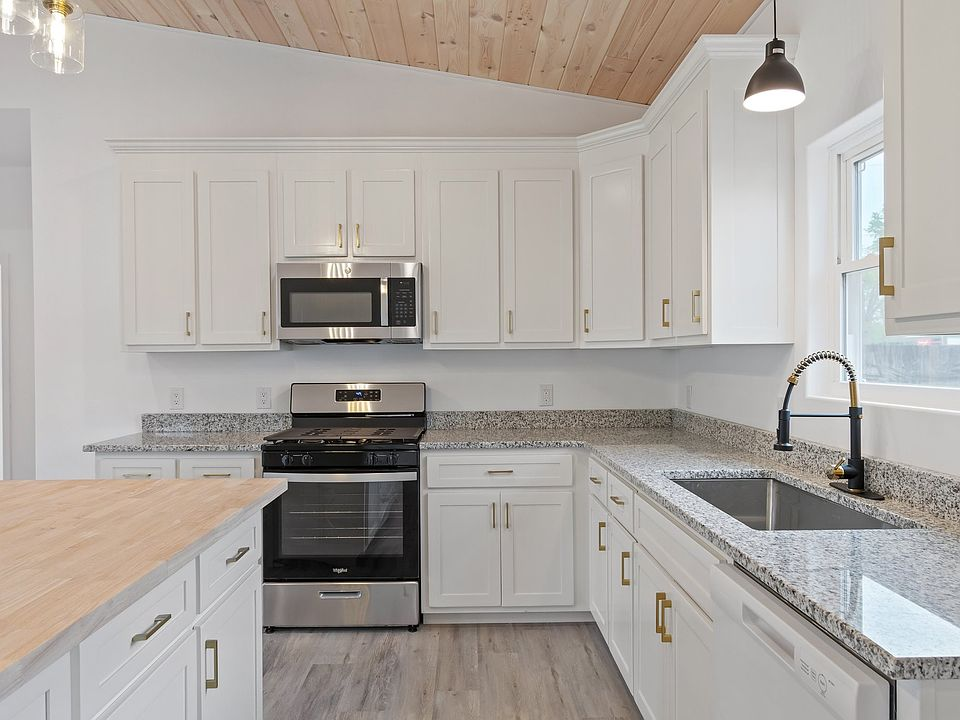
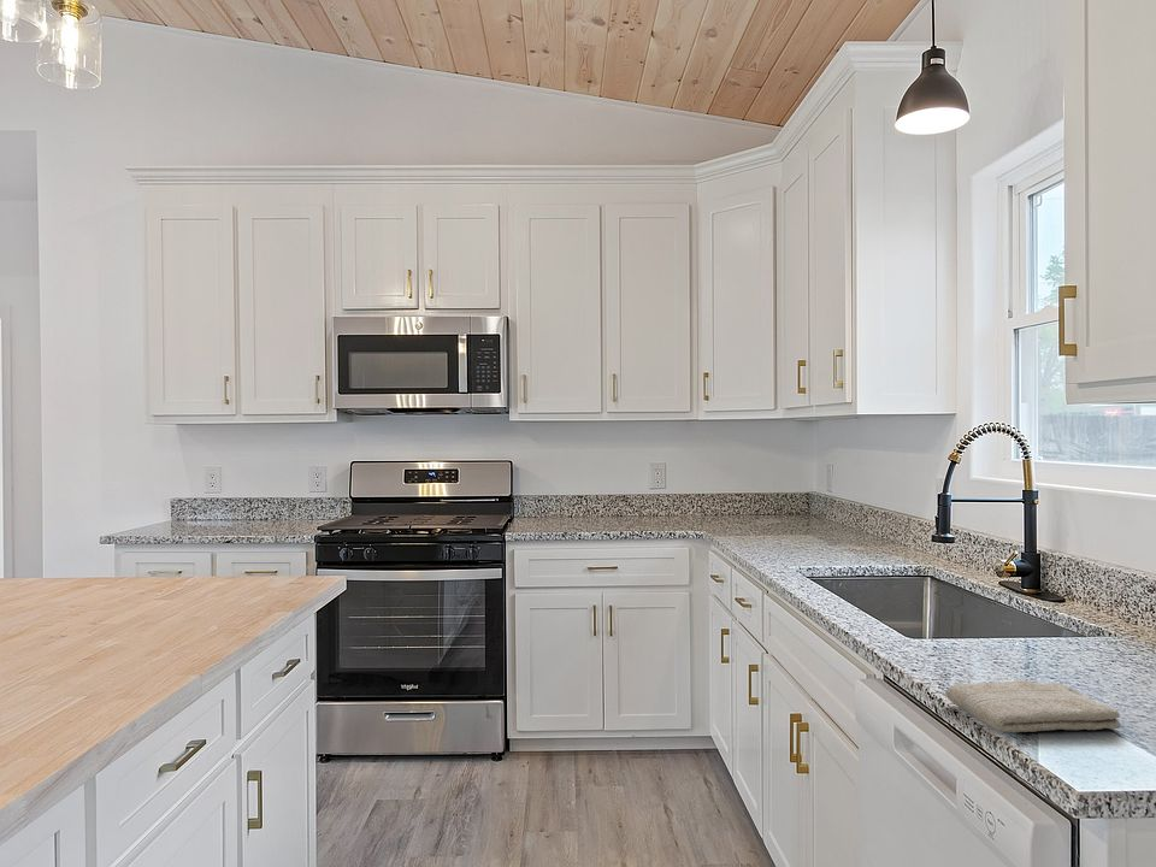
+ washcloth (1031, 704)
